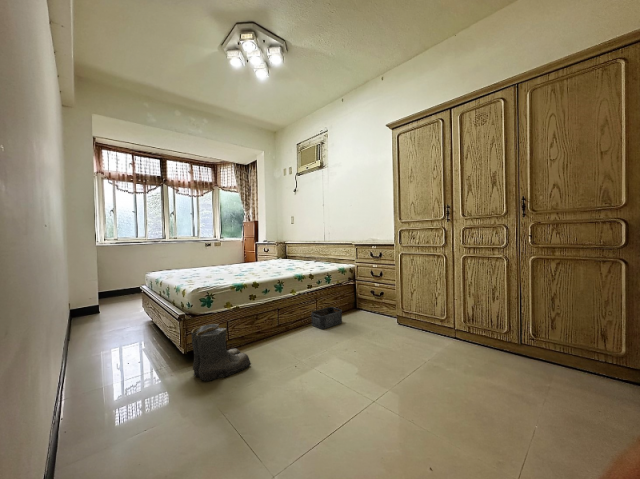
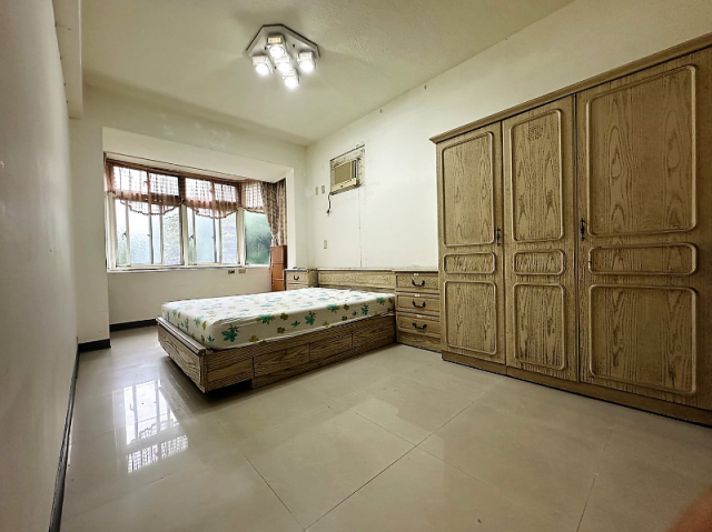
- boots (221, 347)
- storage bin (326, 317)
